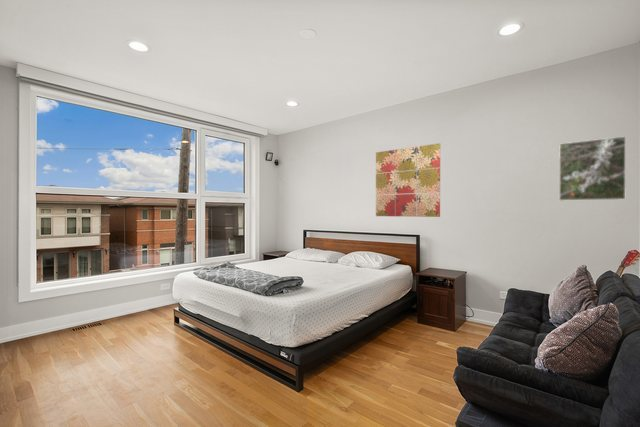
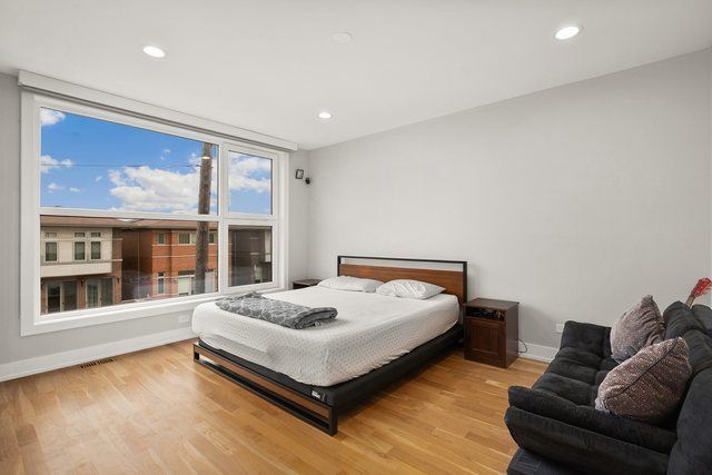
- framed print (590, 170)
- wall art (405, 182)
